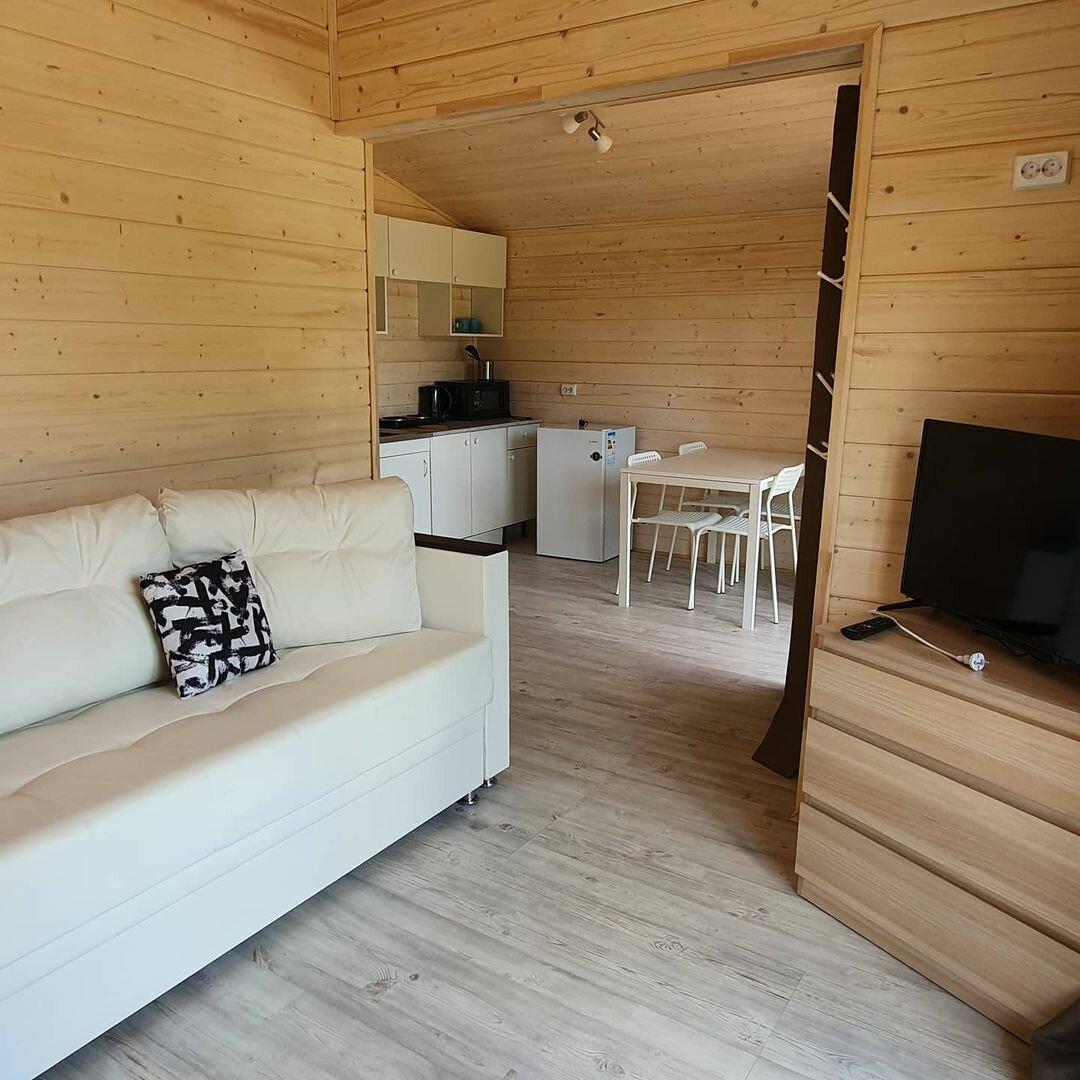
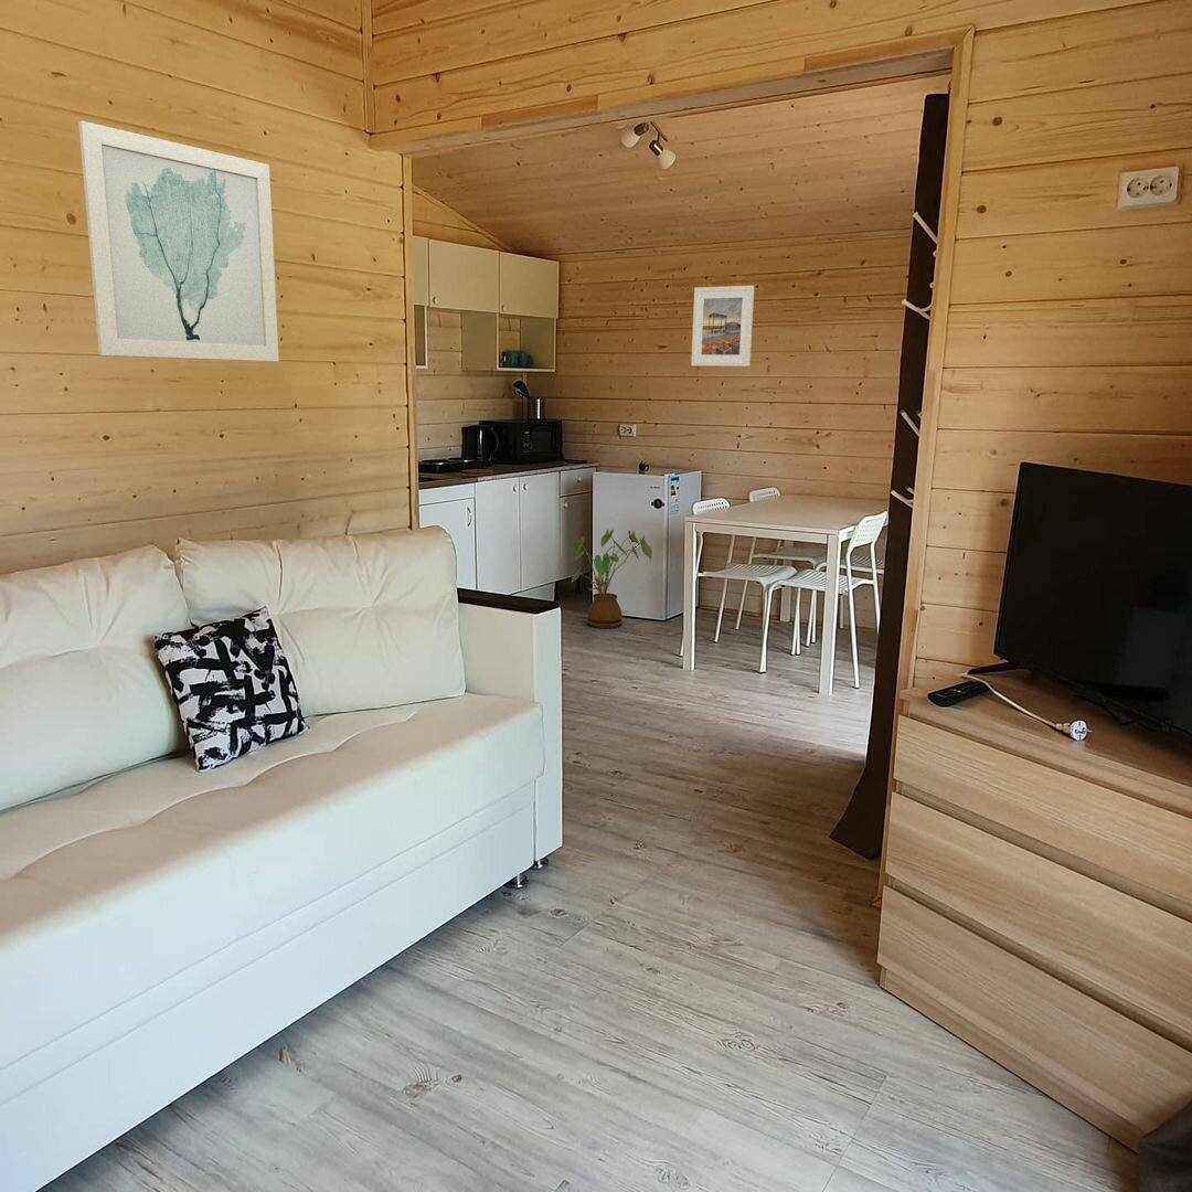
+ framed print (722, 326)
+ wall art (189, 254)
+ house plant (608, 579)
